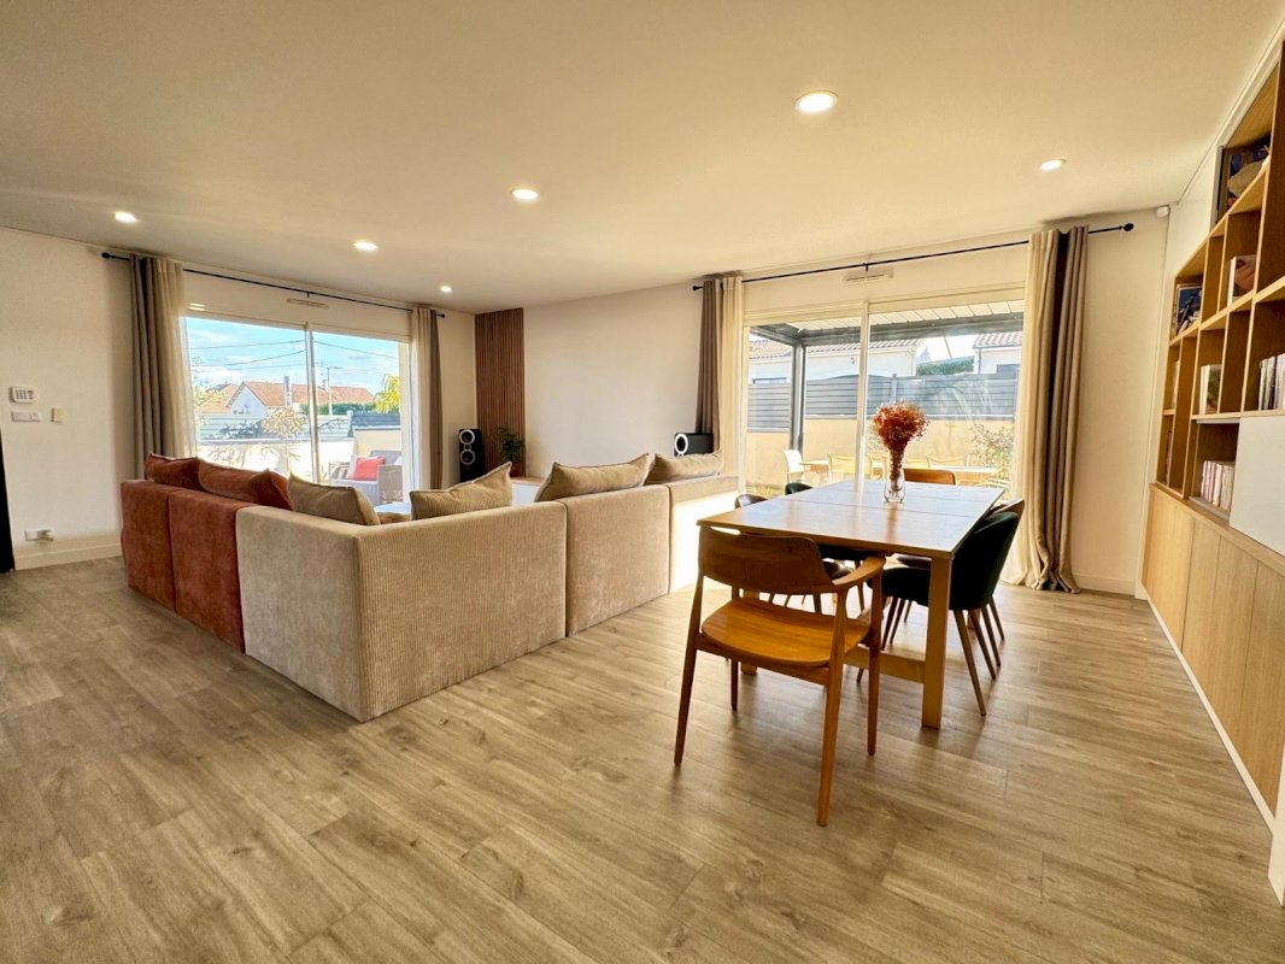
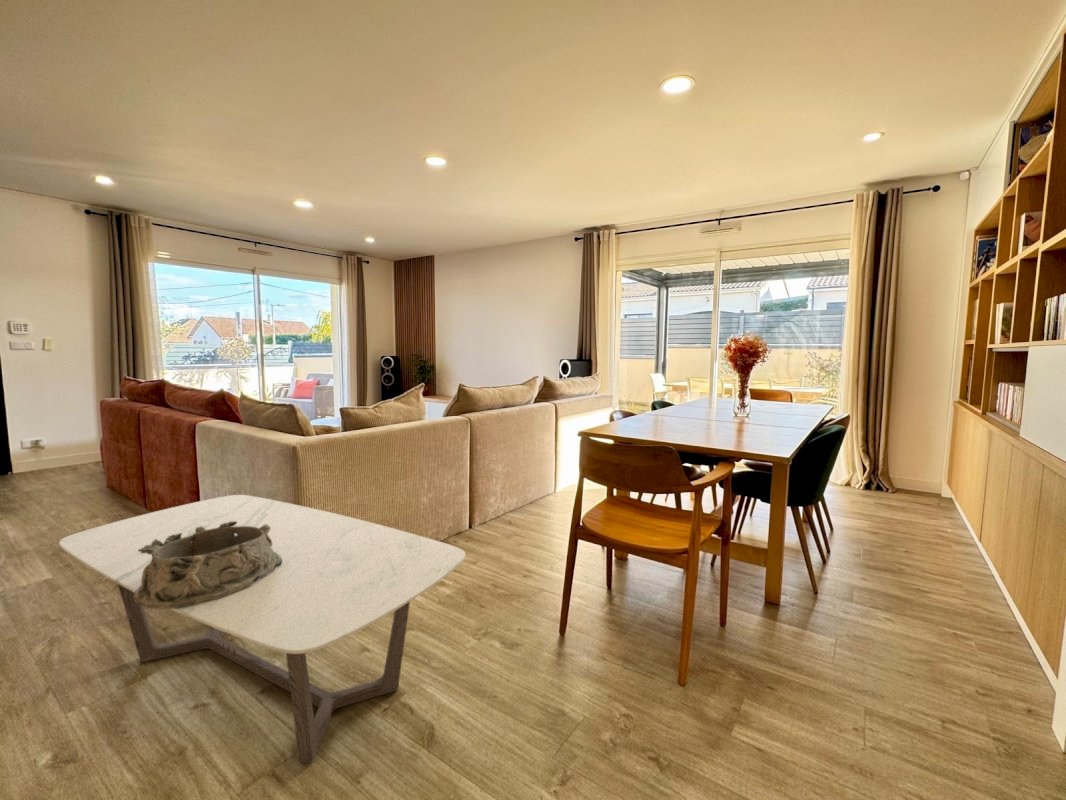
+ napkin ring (209, 556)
+ coffee table (261, 610)
